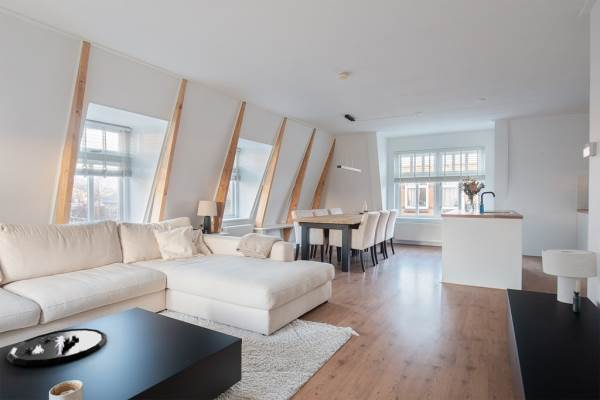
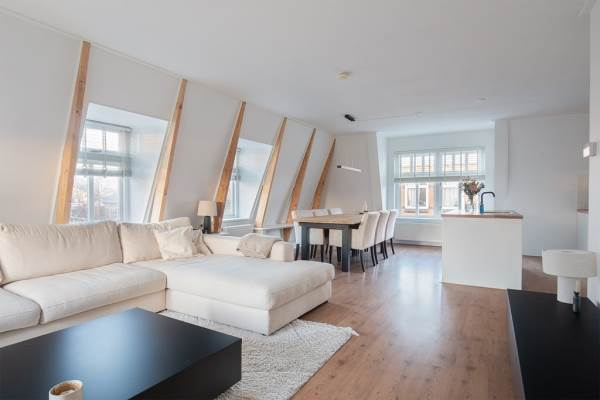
- decorative tray (60, 336)
